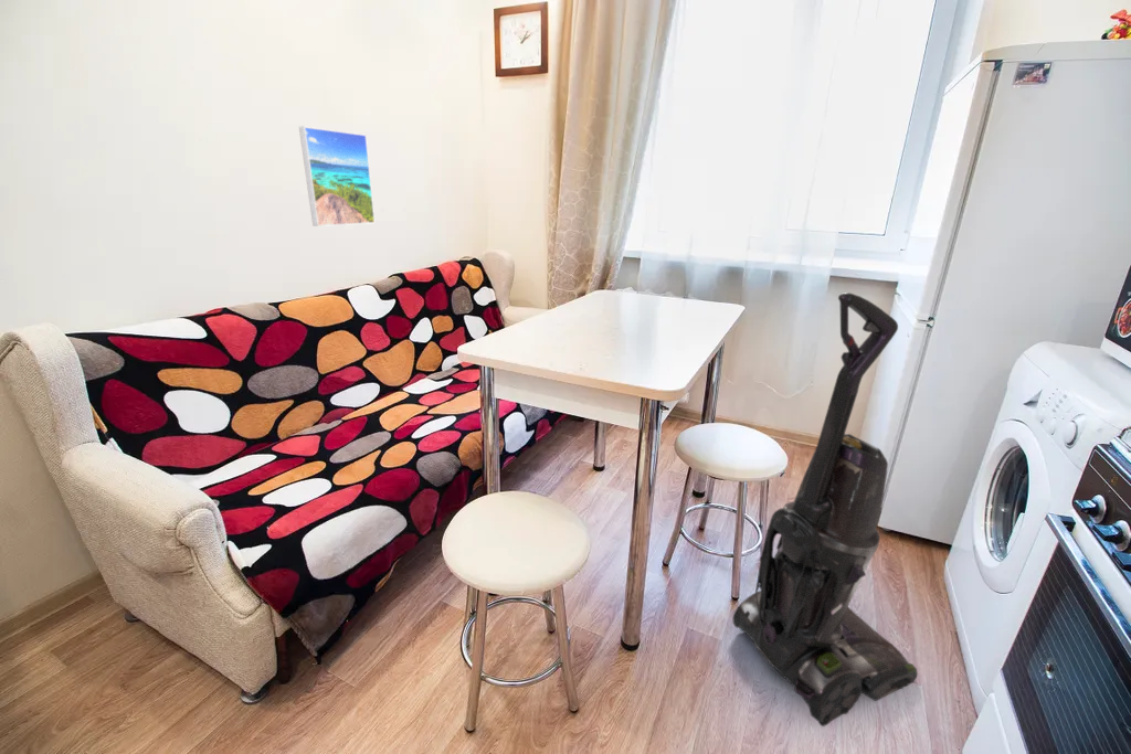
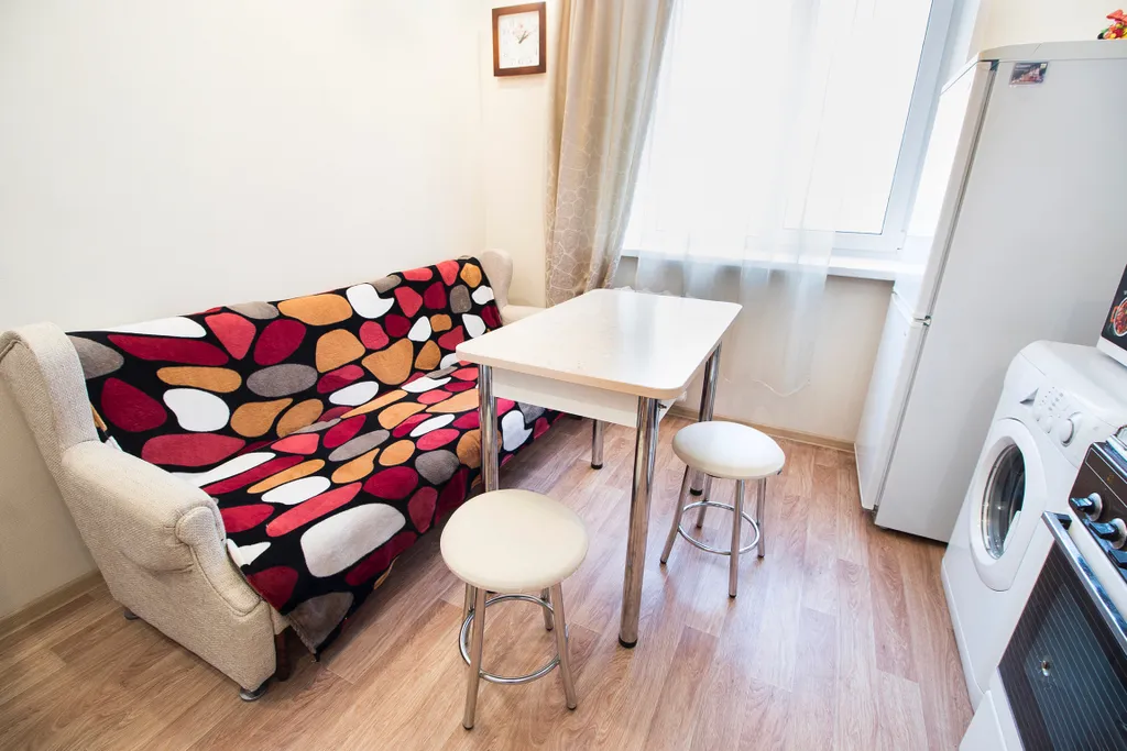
- vacuum cleaner (863, 499)
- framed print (340, 179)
